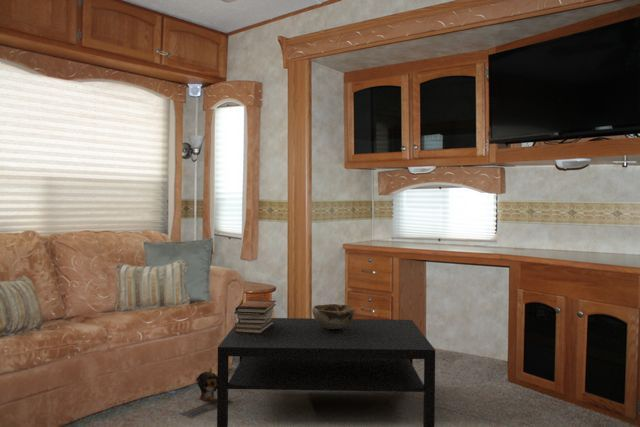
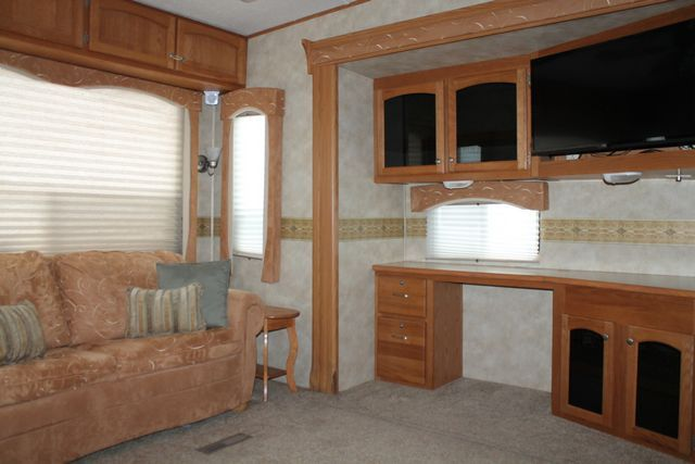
- coffee table (325, 368)
- book stack (256, 315)
- plush toy (209, 381)
- decorative bowl (333, 317)
